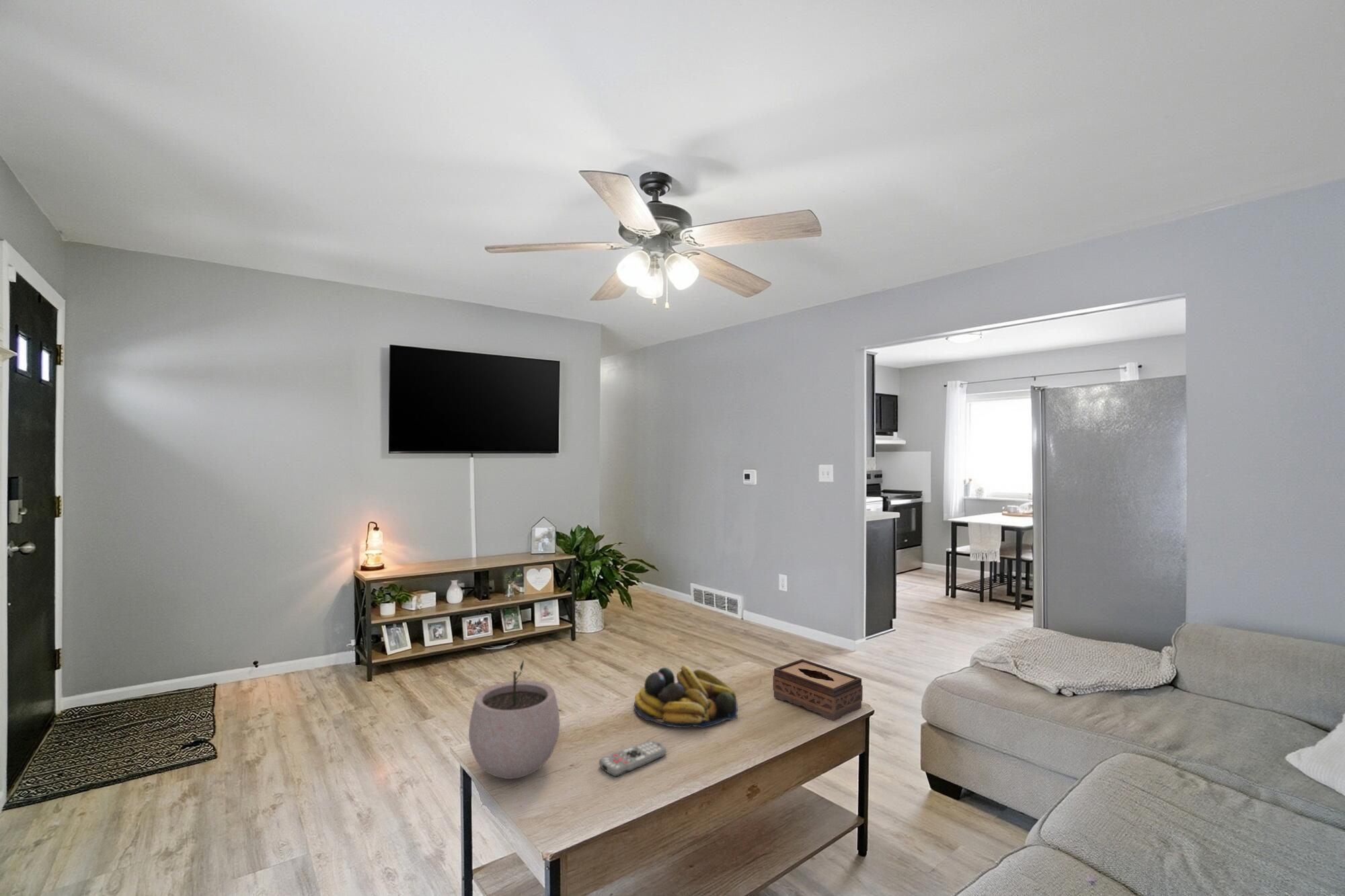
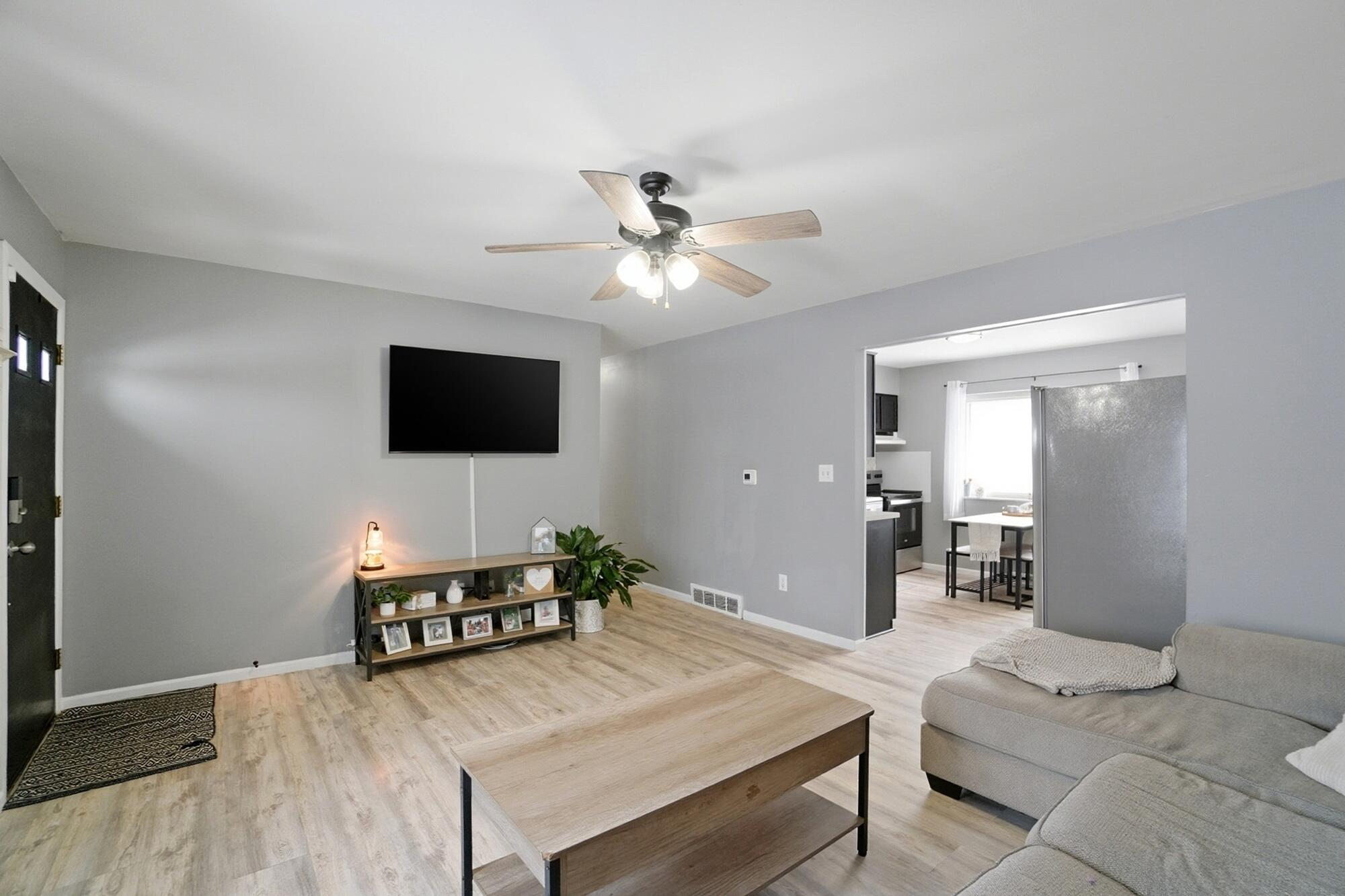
- plant pot (515, 716)
- remote control (634, 757)
- tissue box (816, 688)
- fruit bowl (685, 688)
